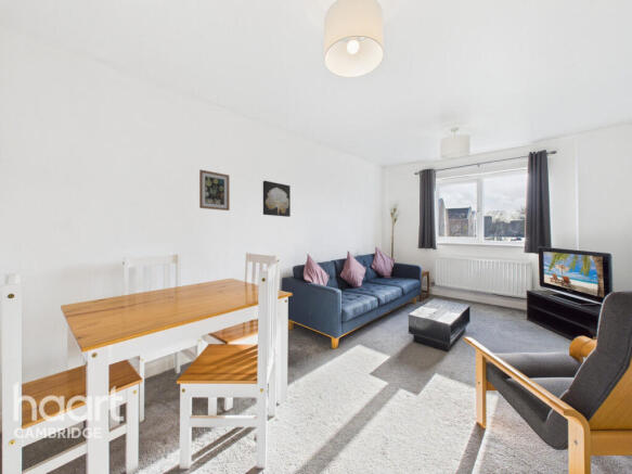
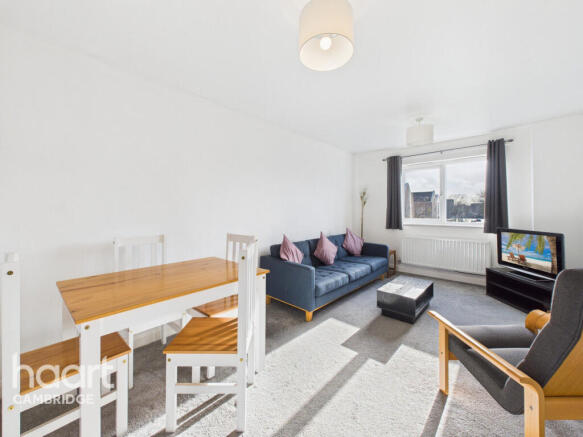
- wall art (276, 200)
- wall art (215, 191)
